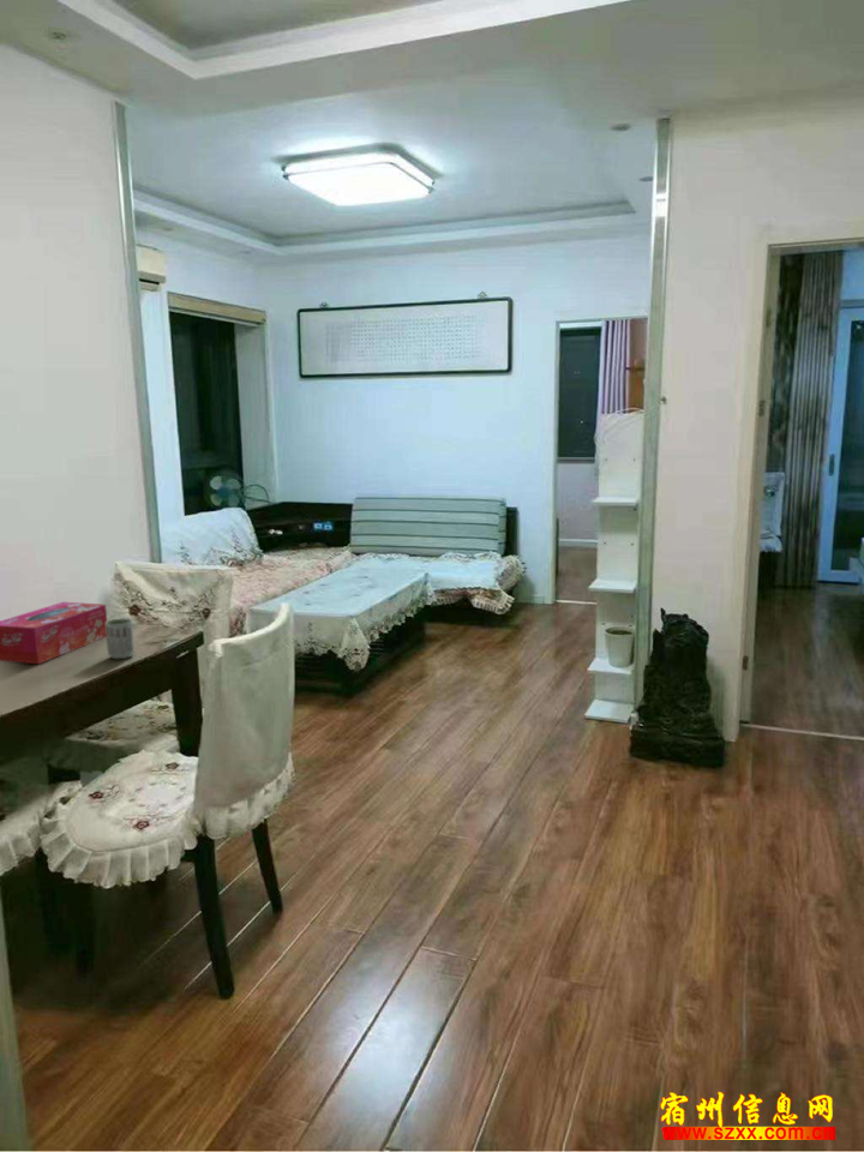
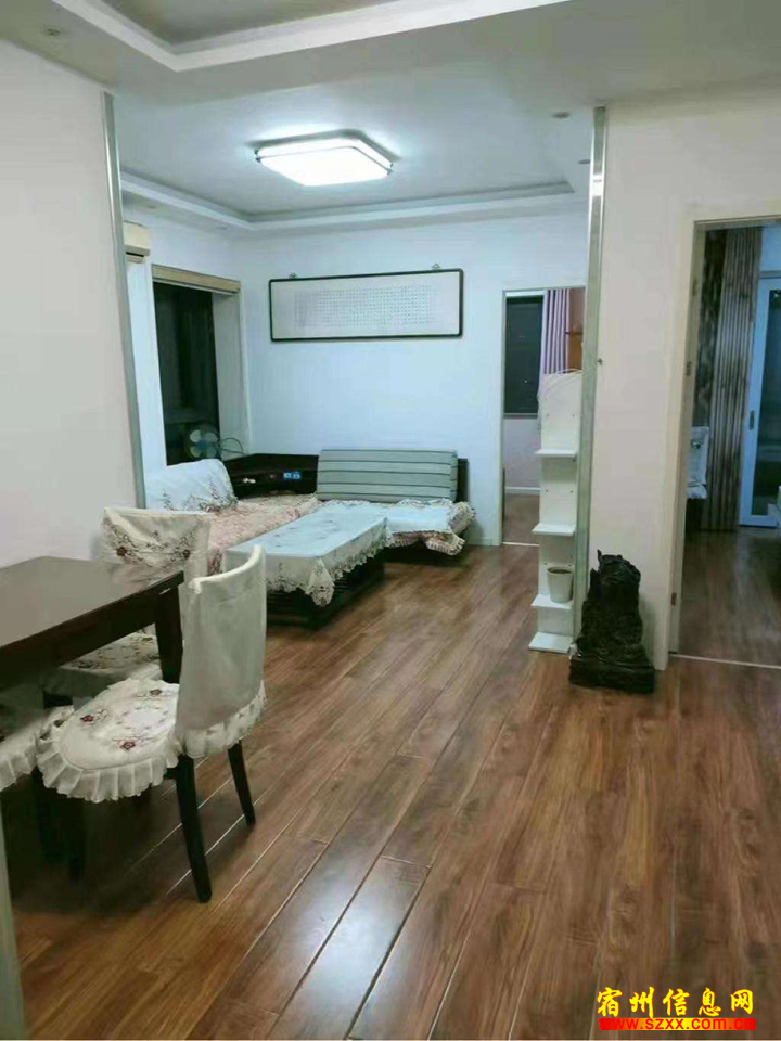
- cup (120, 638)
- tissue box (52, 630)
